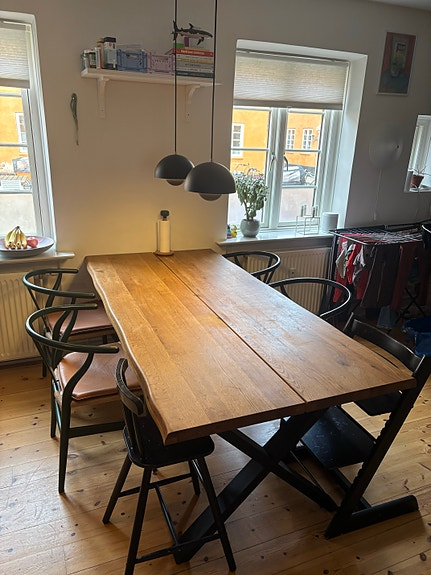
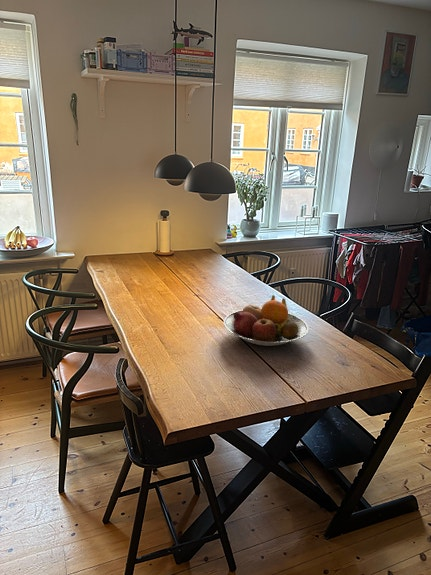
+ fruit bowl (265, 320)
